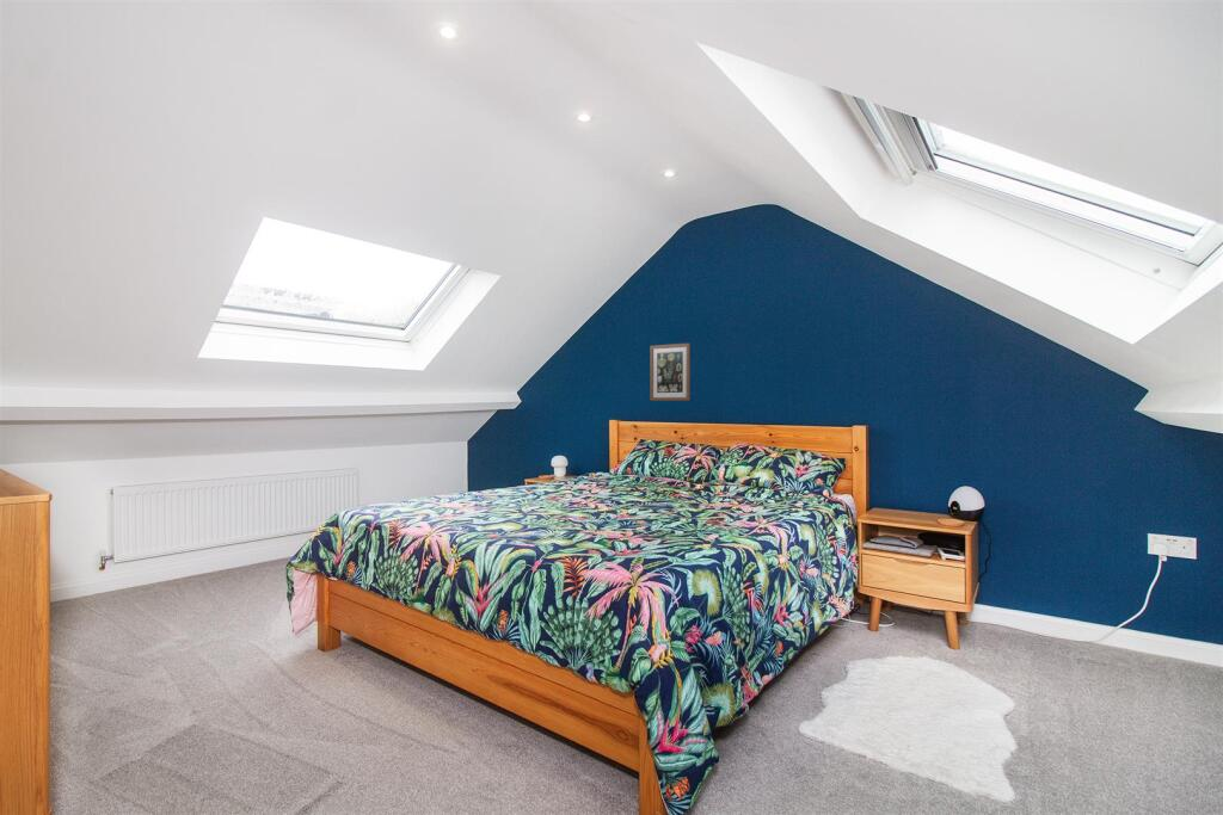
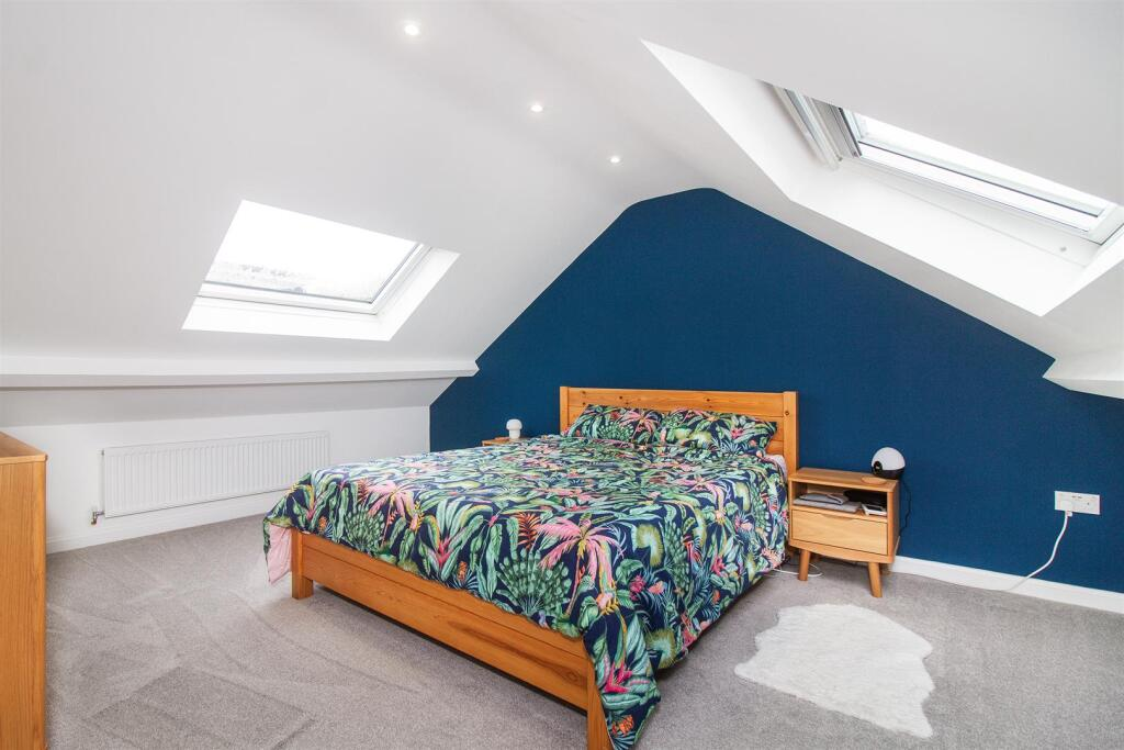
- wall art (669, 372)
